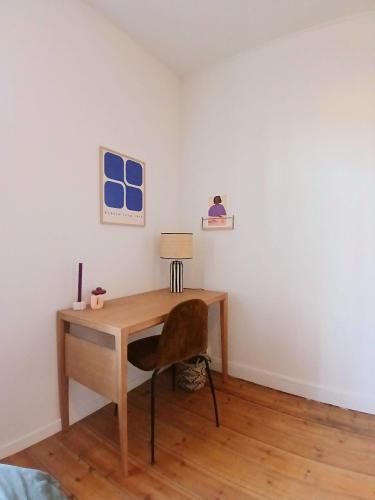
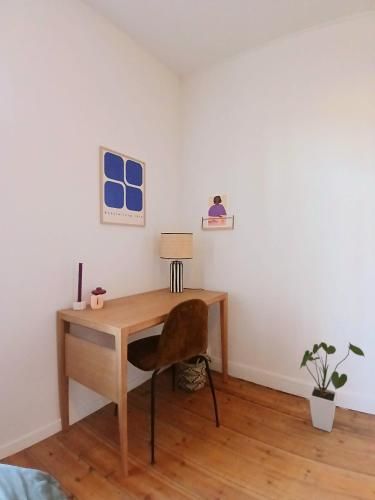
+ house plant (328, 384)
